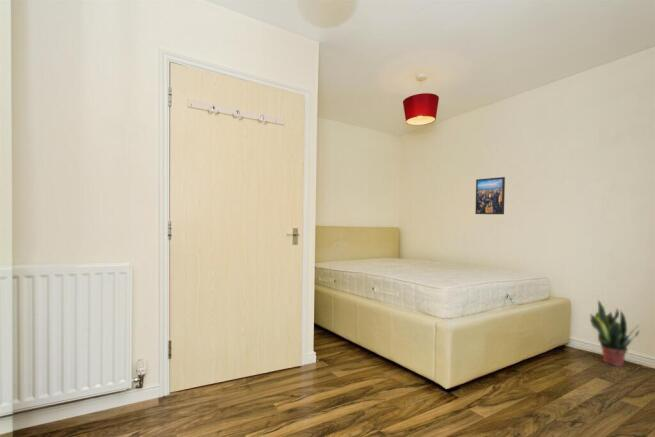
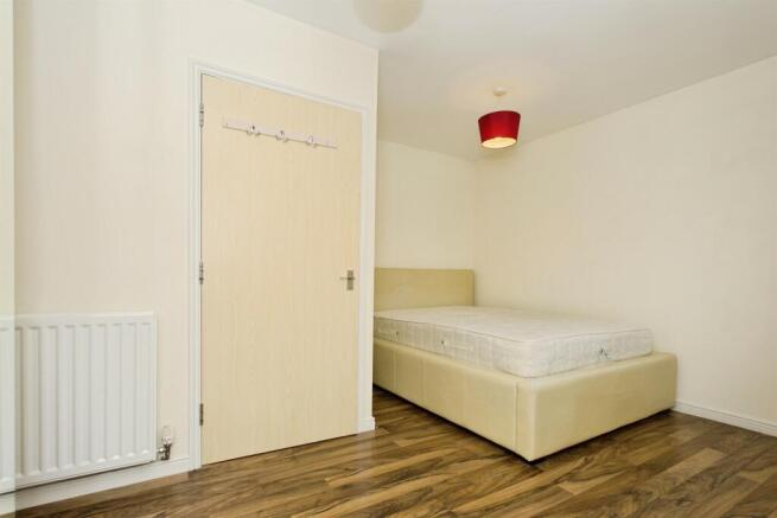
- potted plant (613, 333)
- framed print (489, 196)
